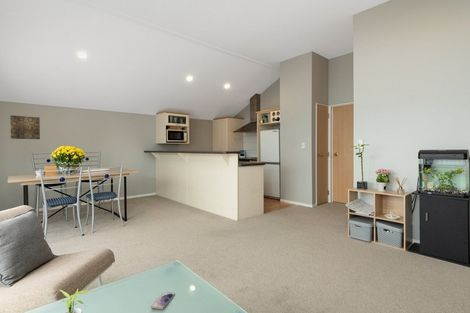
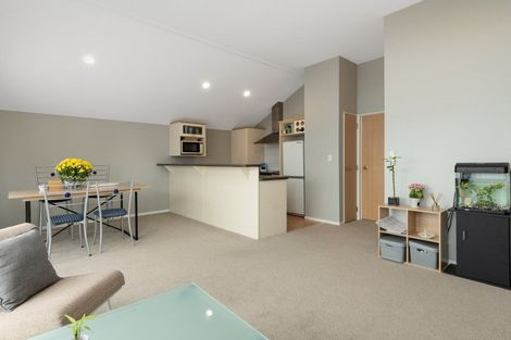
- wall art (25, 127)
- smartphone (163, 300)
